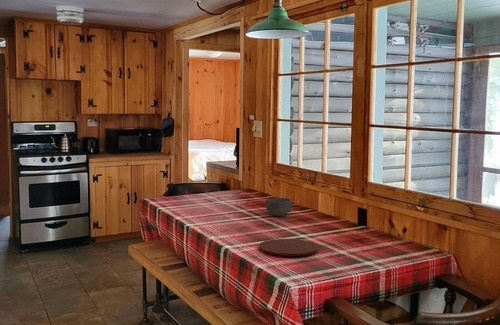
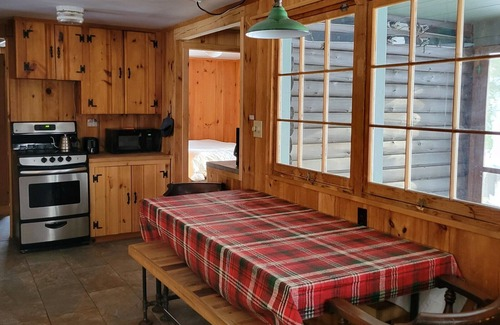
- bowl (278, 207)
- plate (288, 247)
